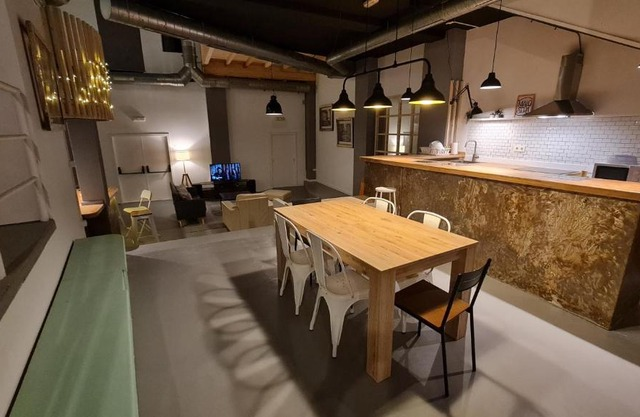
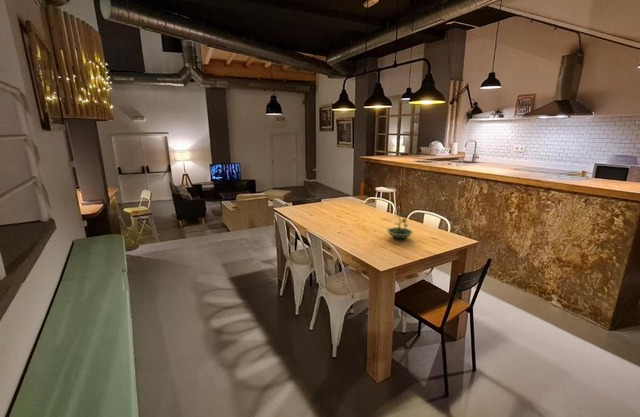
+ terrarium (400, 216)
